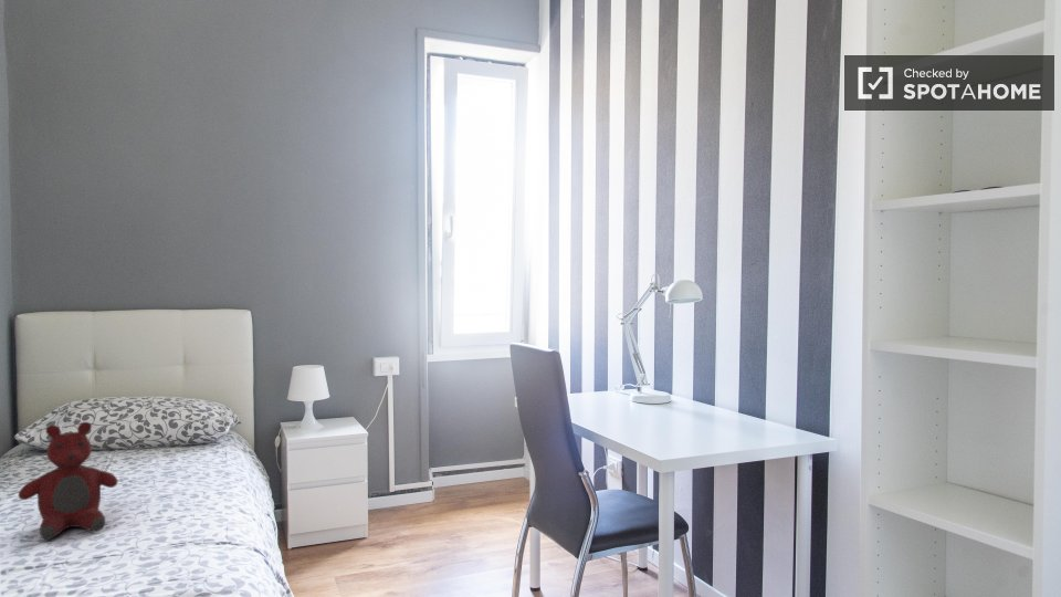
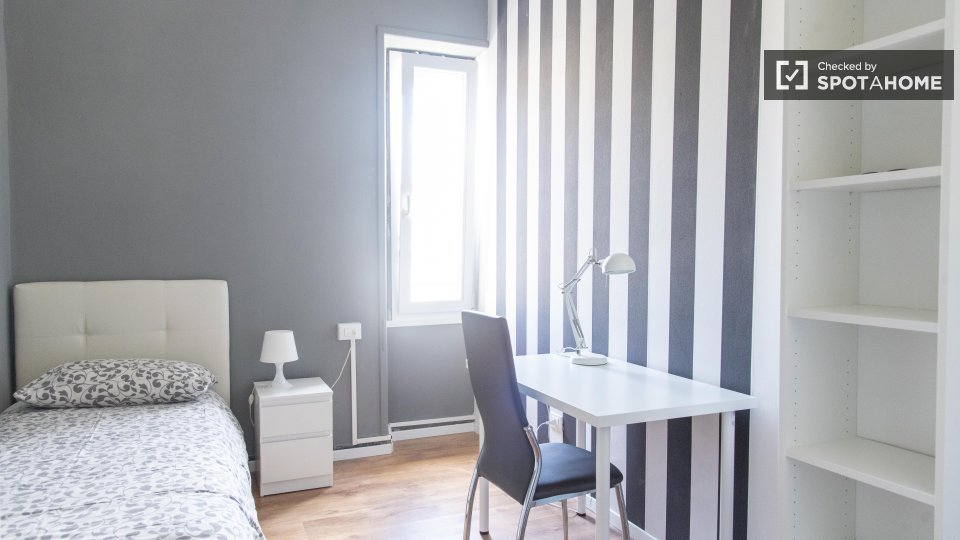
- teddy bear (70, 476)
